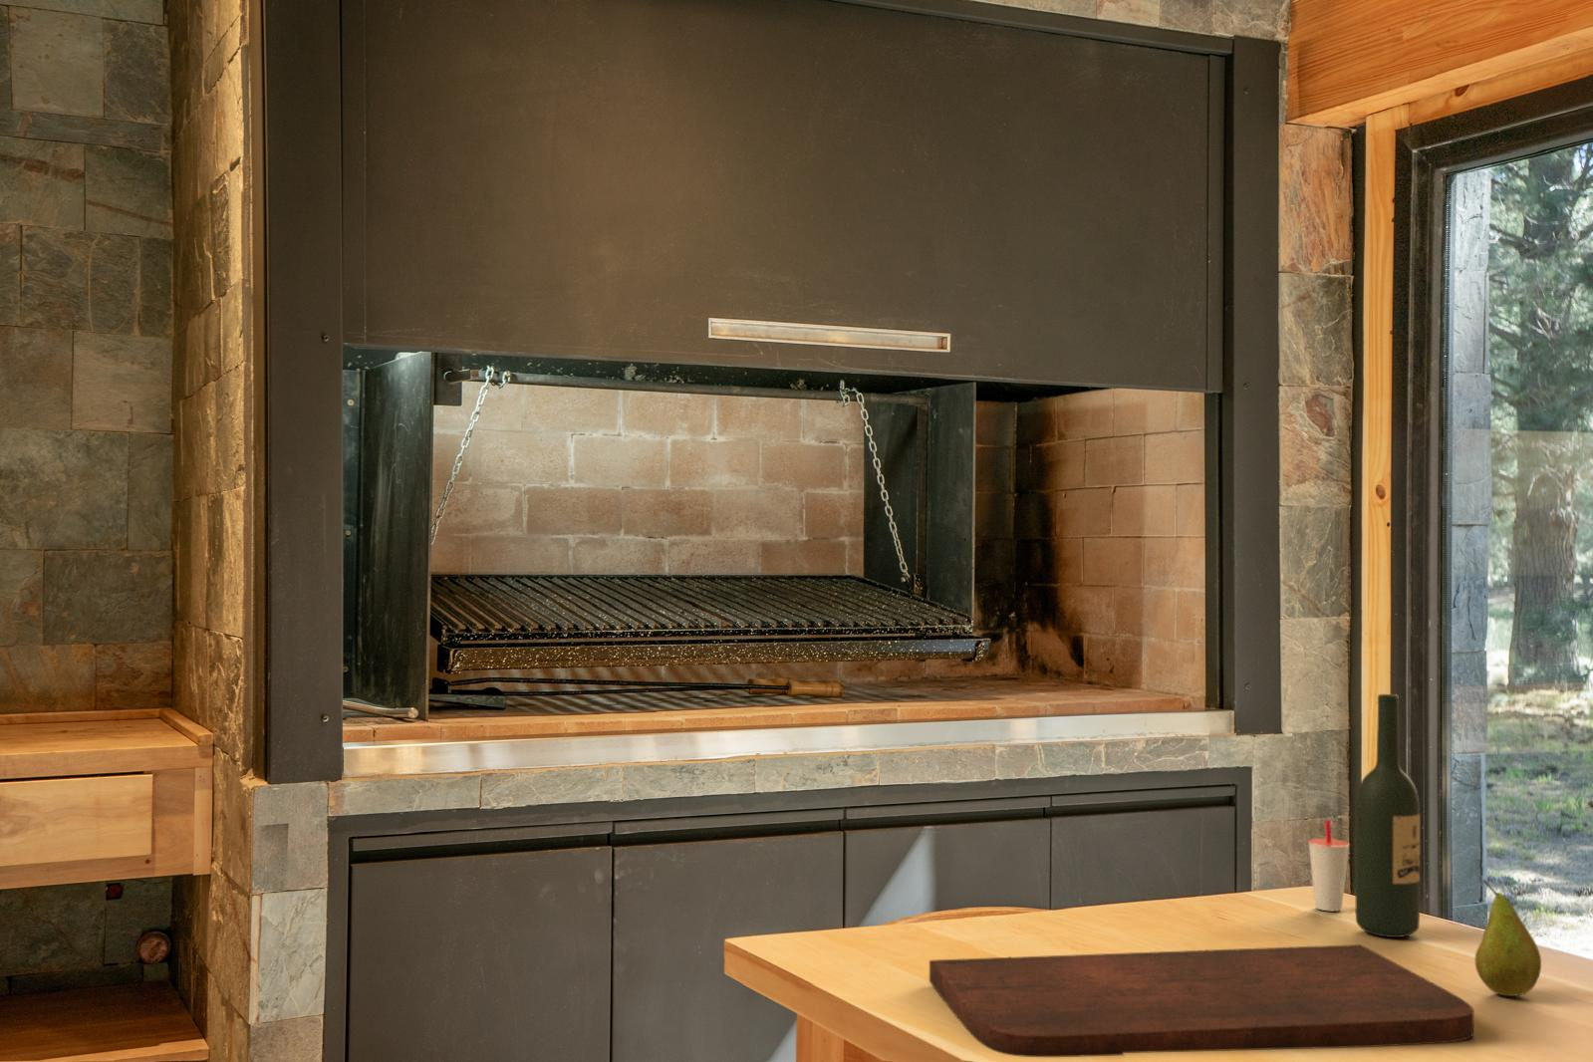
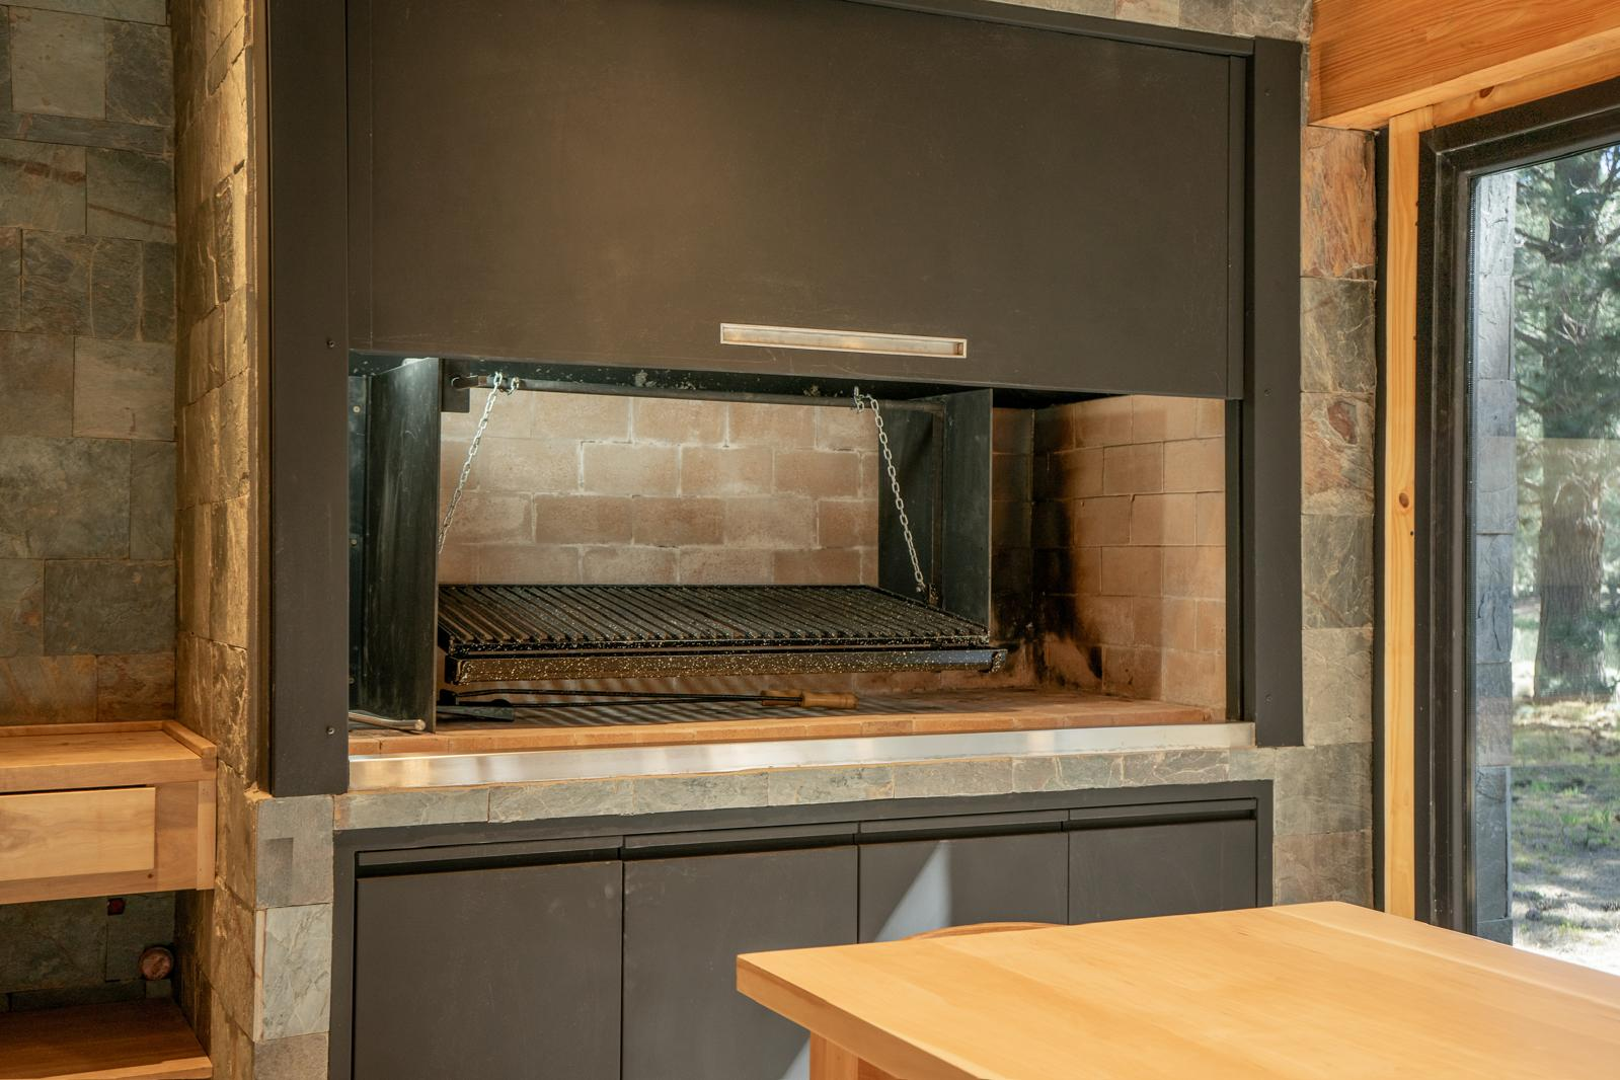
- fruit (1508, 938)
- wine bottle (1387, 813)
- cup (1328, 864)
- cutting board (1196, 997)
